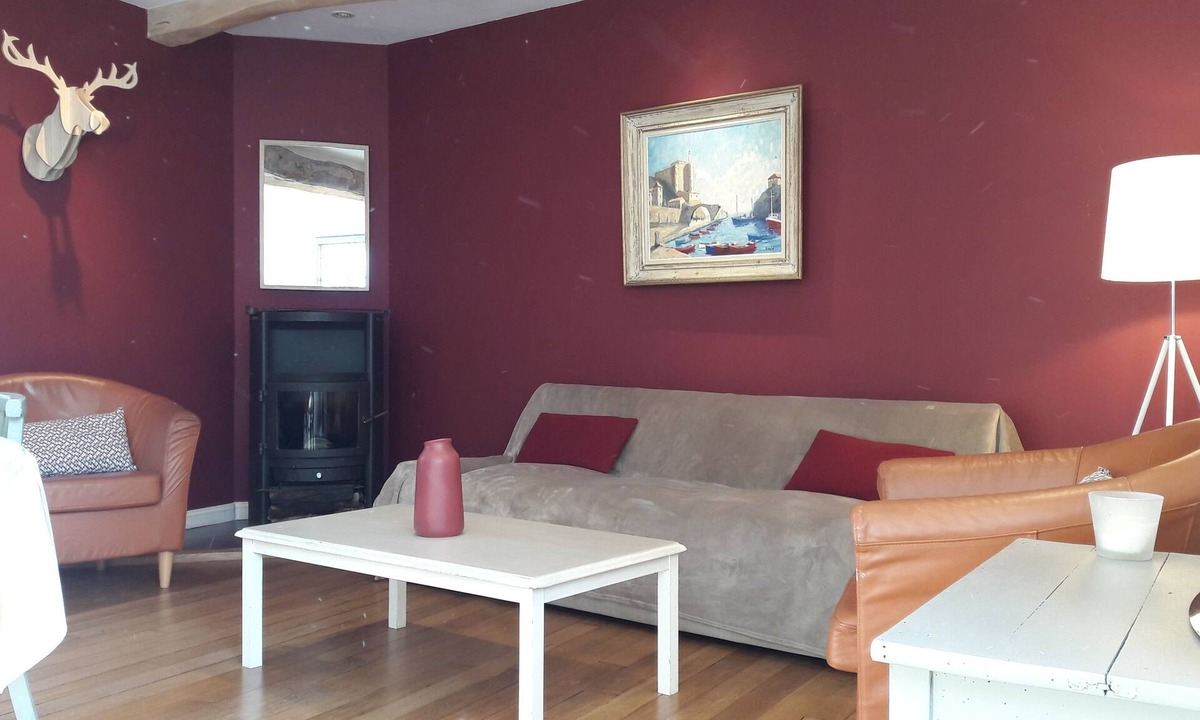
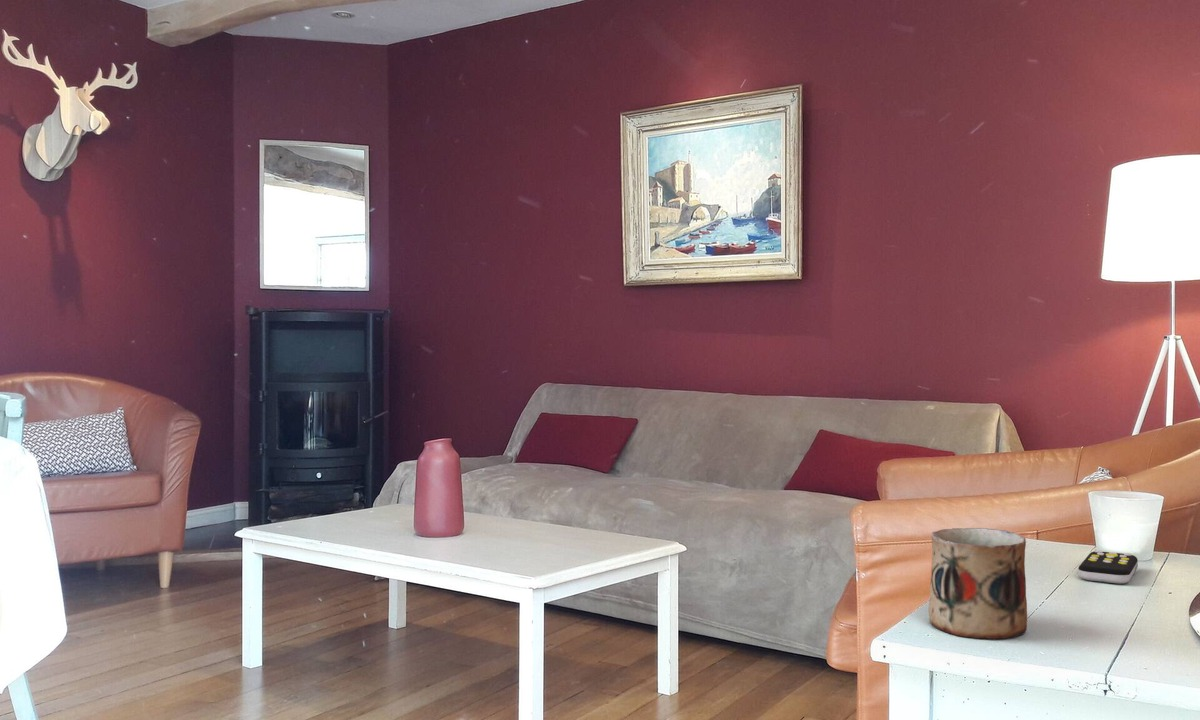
+ remote control (1108, 566)
+ mug (973, 578)
